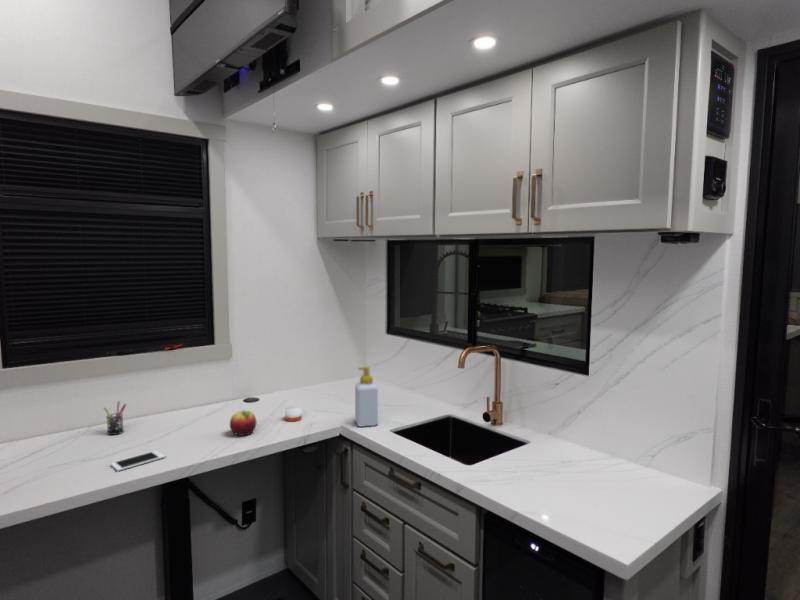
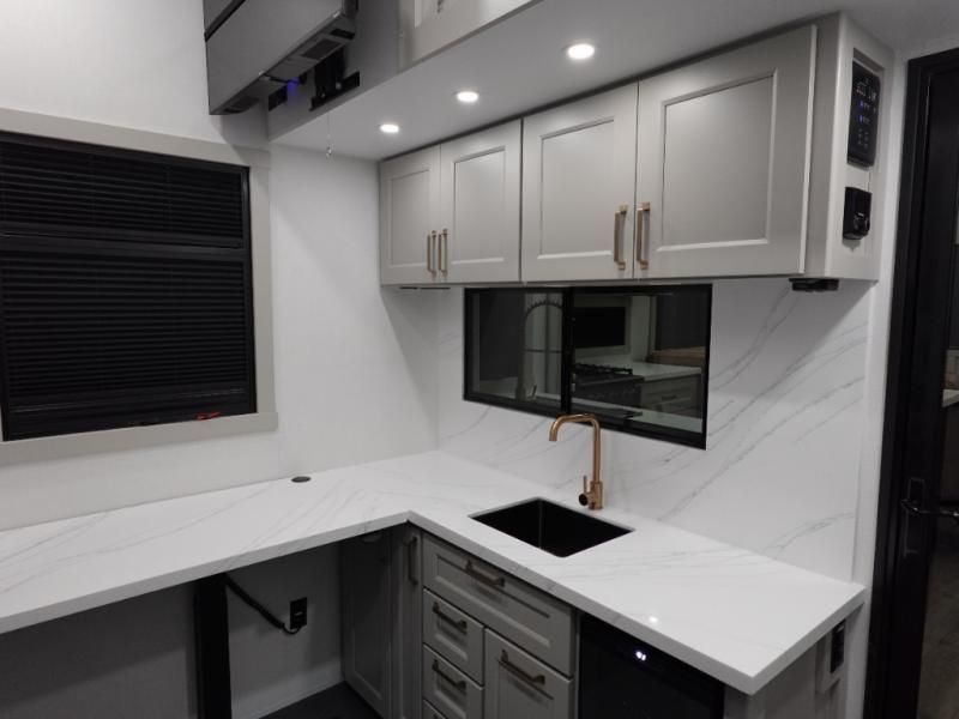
- candle (293, 408)
- pen holder (113, 417)
- fruit (243, 421)
- cell phone (138, 460)
- soap bottle (366, 395)
